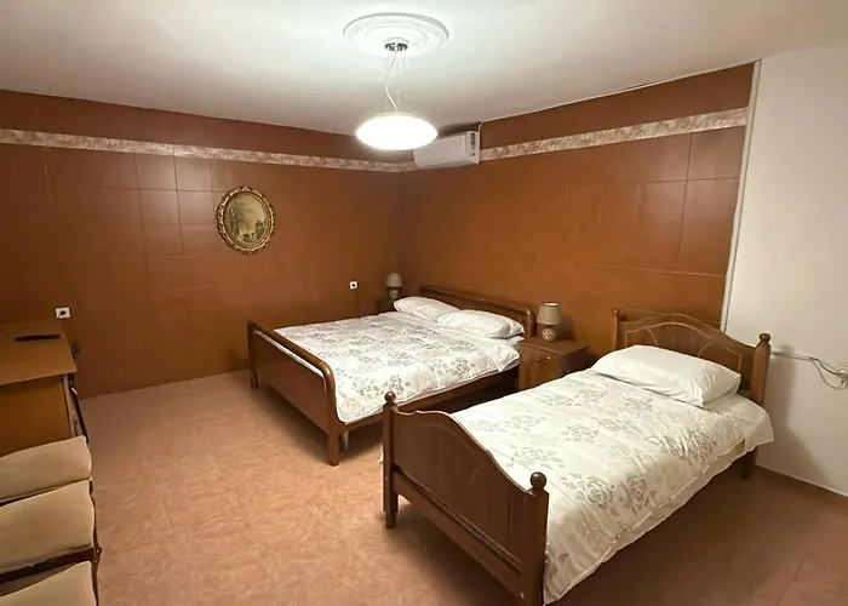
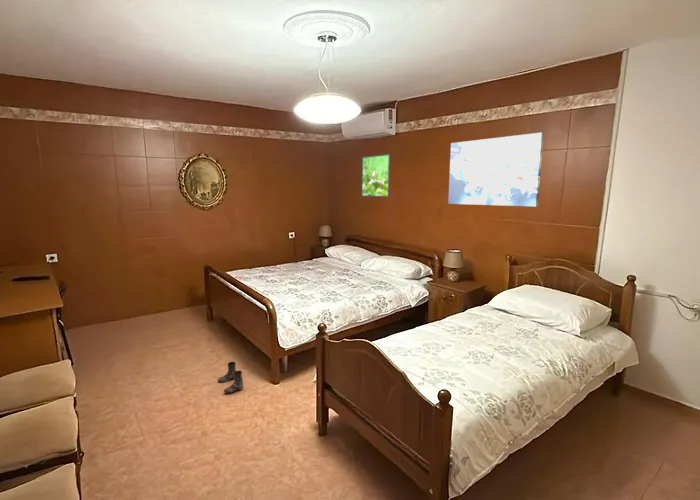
+ wall art (490, 172)
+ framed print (375, 176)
+ boots (230, 376)
